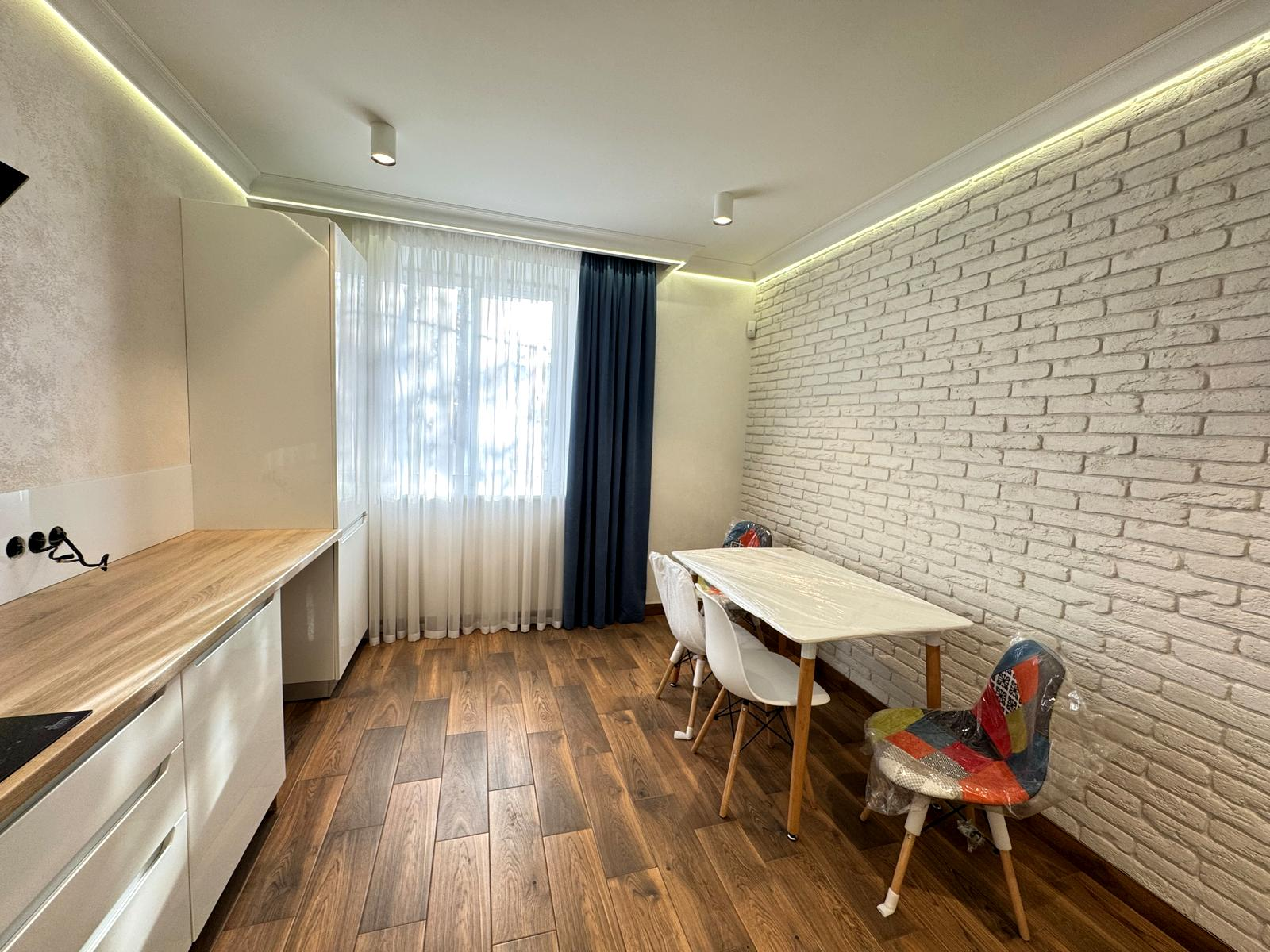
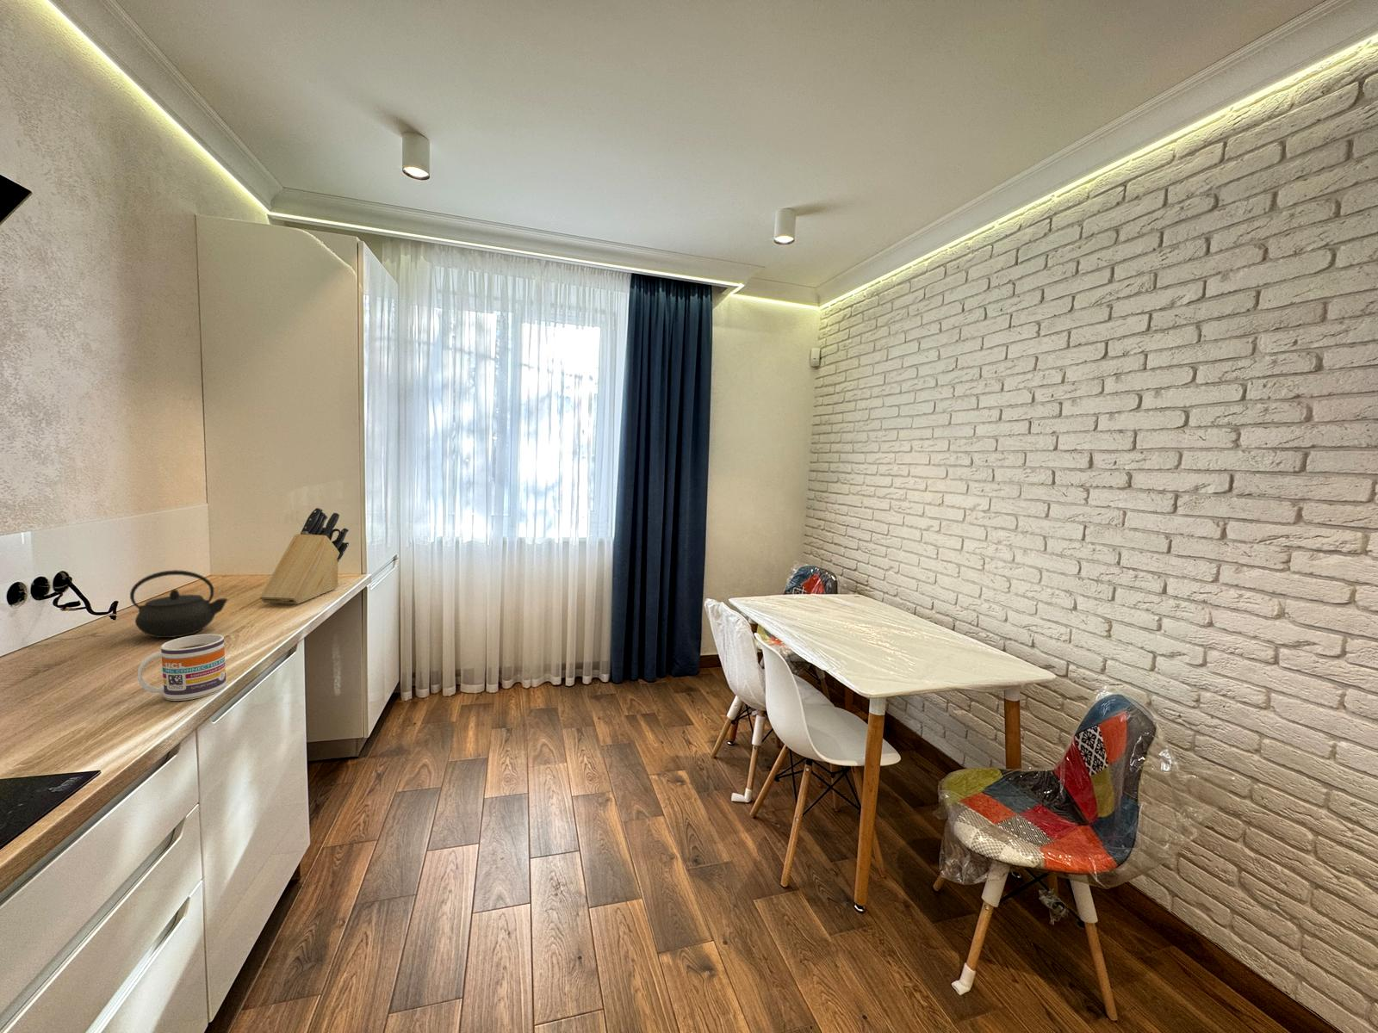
+ mug (187, 666)
+ kettle (181, 601)
+ knife block (308, 552)
